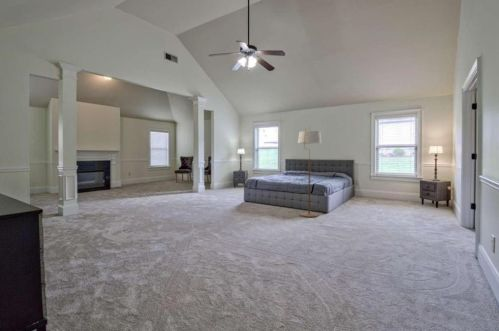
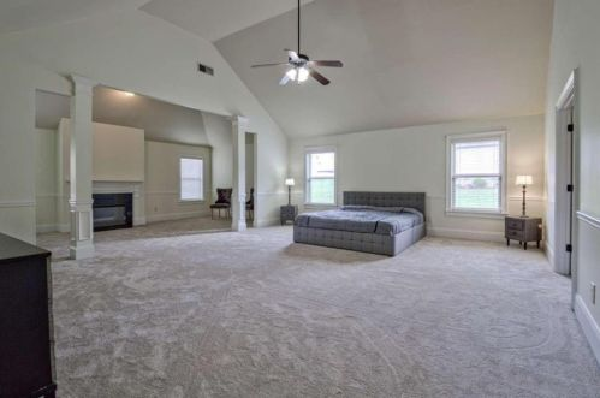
- floor lamp (309, 171)
